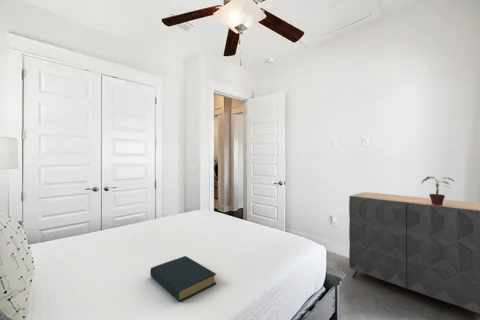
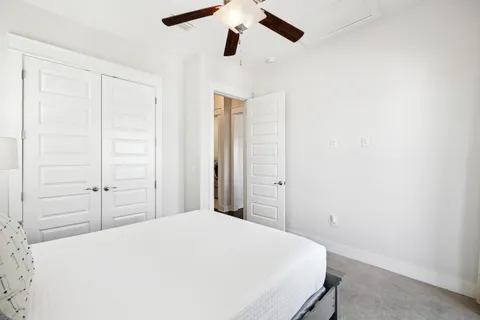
- dresser (411, 244)
- potted plant (437, 190)
- hardback book (182, 275)
